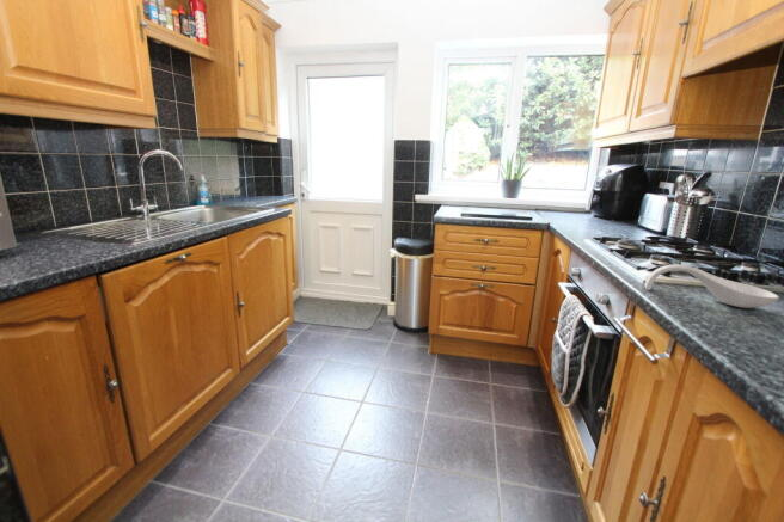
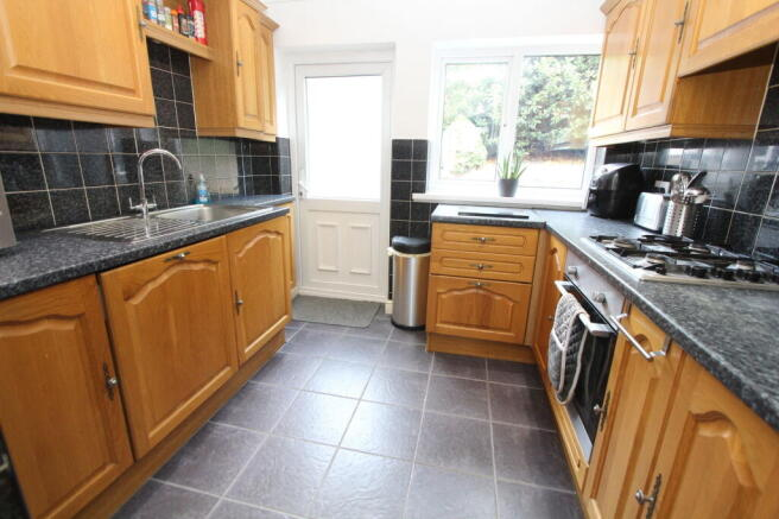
- spoon rest (708, 283)
